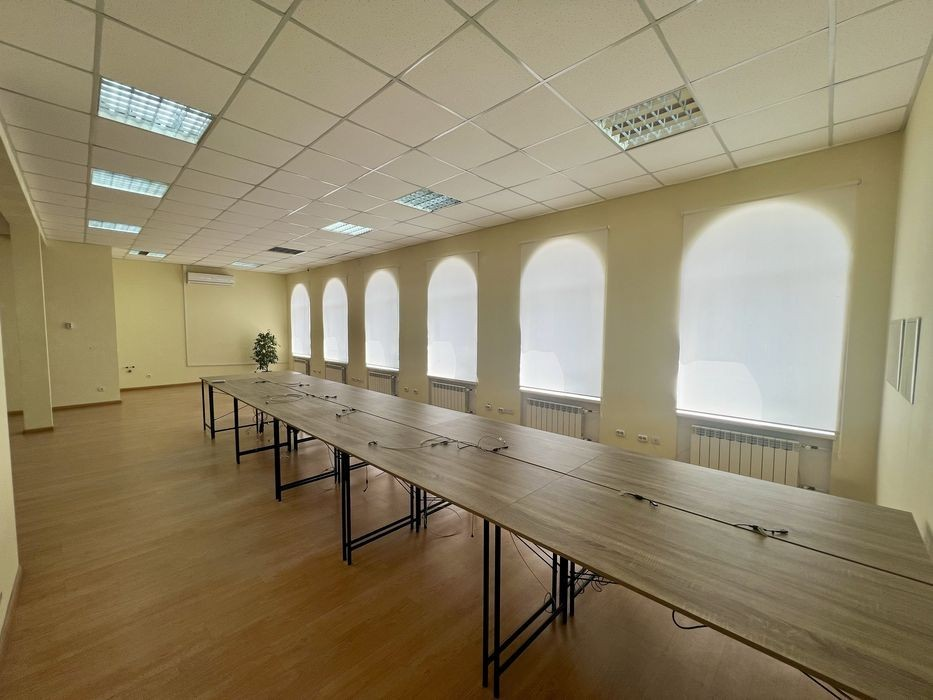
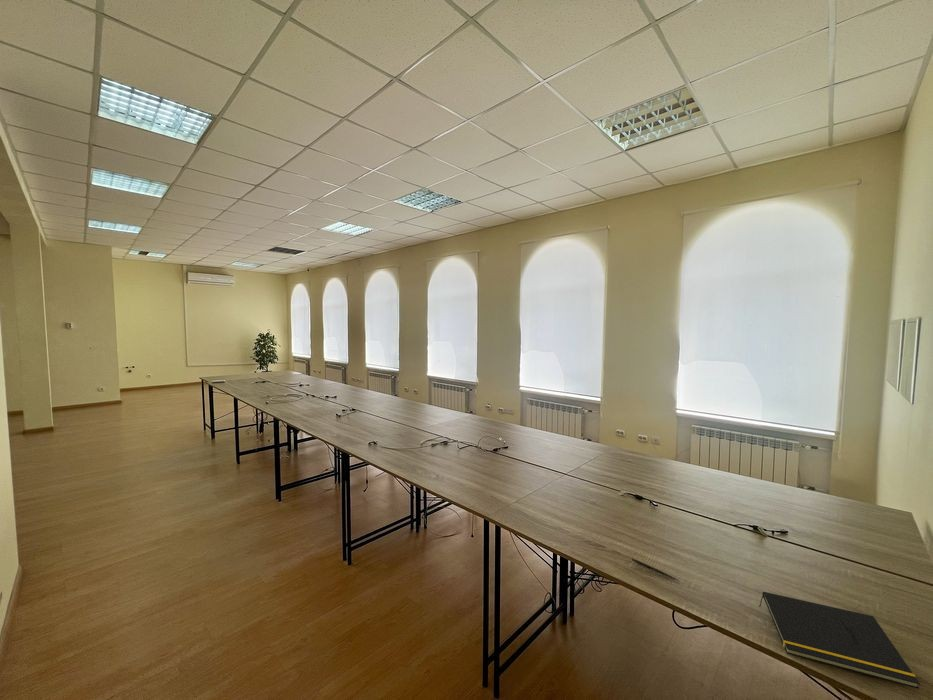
+ notepad (831, 633)
+ pen (654, 569)
